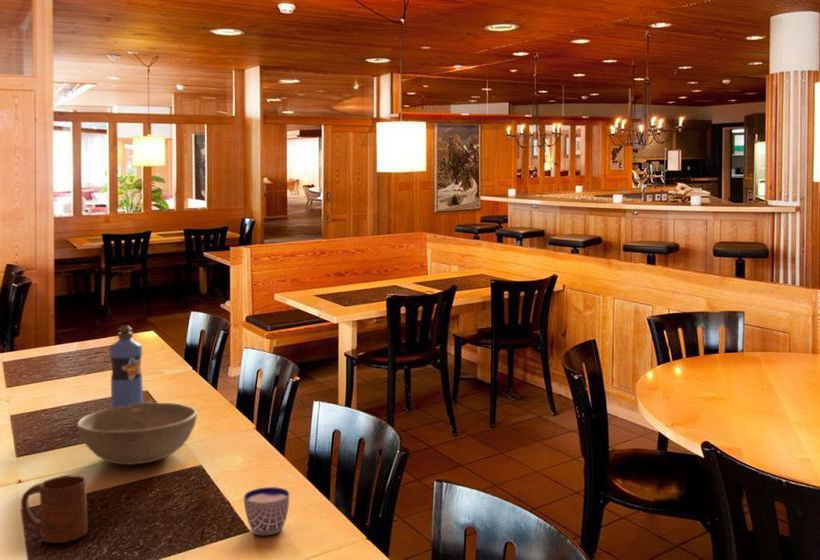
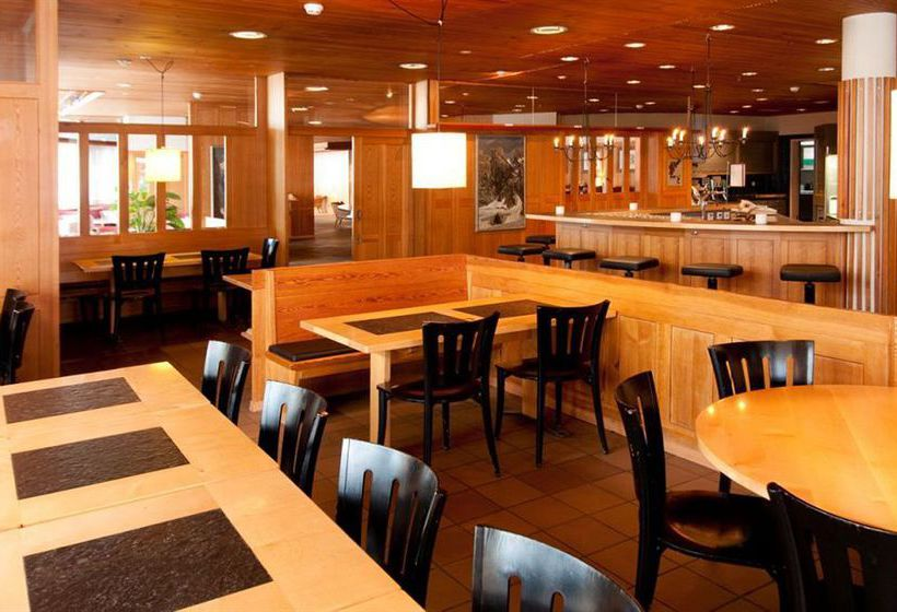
- cup (264, 510)
- water bottle (126, 366)
- bowl (138, 436)
- cup (56, 510)
